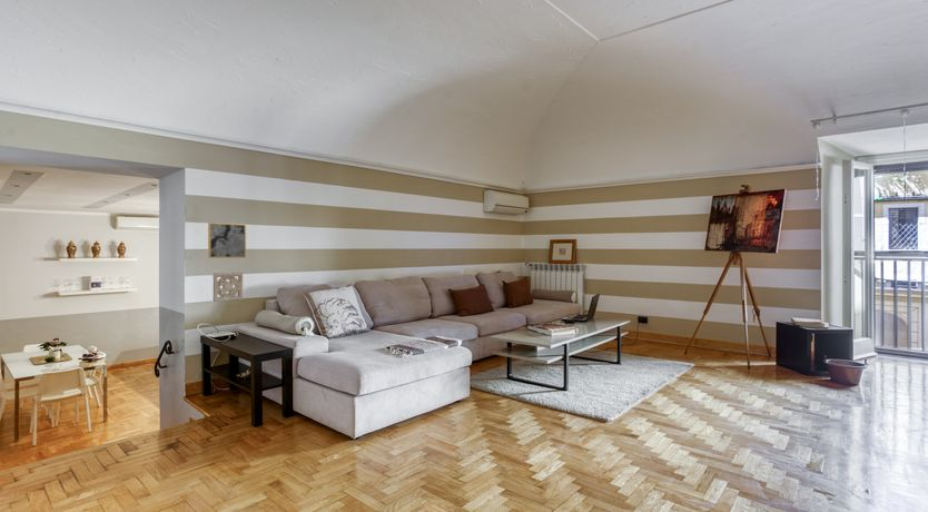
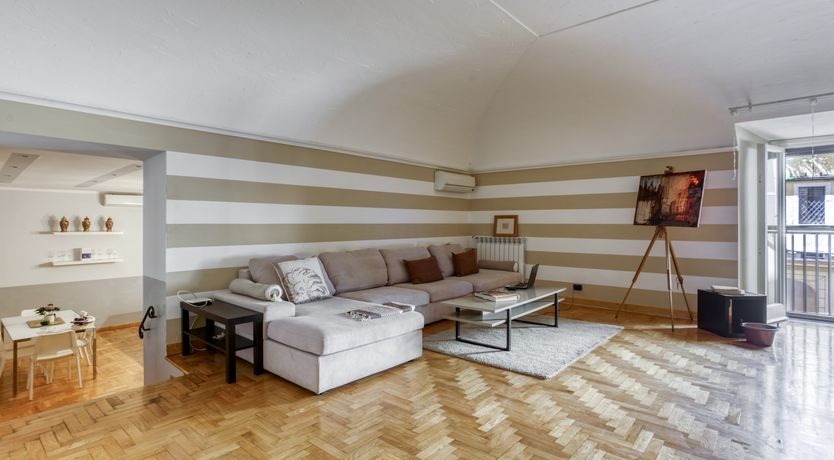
- wall ornament (227, 286)
- wall art (227, 240)
